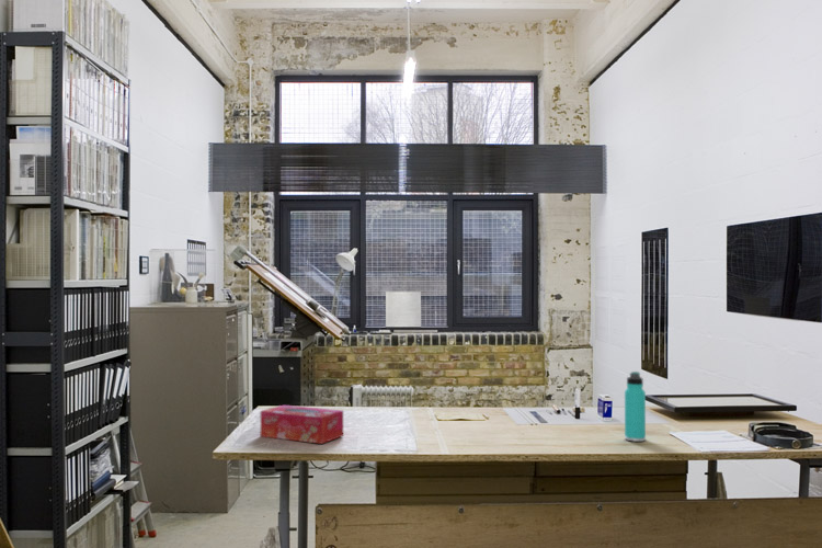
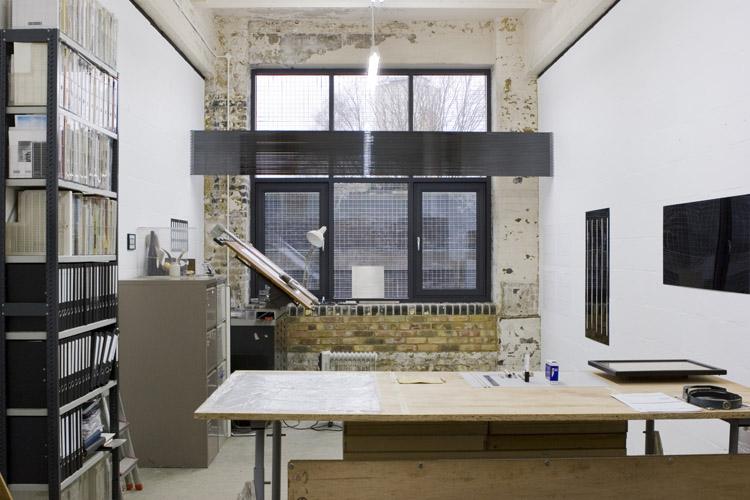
- tissue box (301, 423)
- thermos bottle (635, 406)
